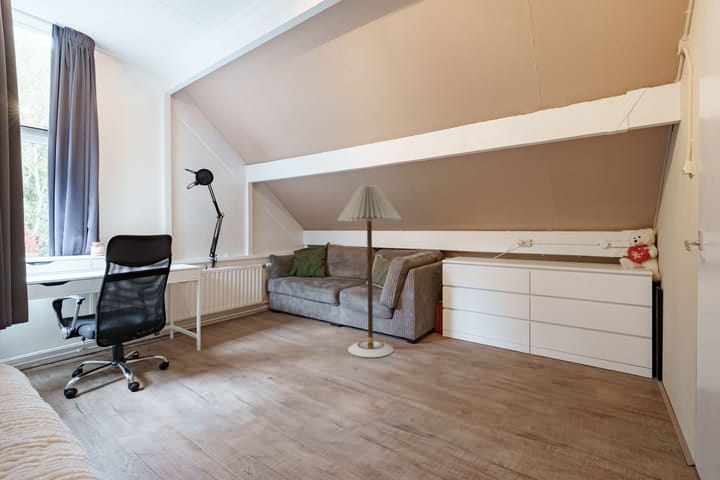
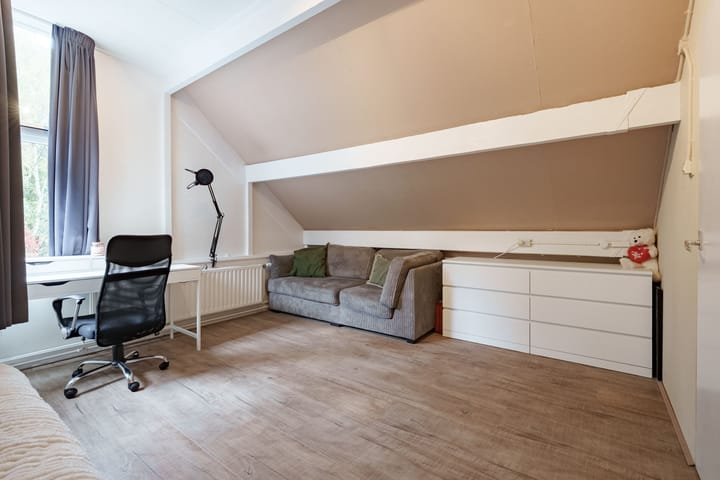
- floor lamp (369, 268)
